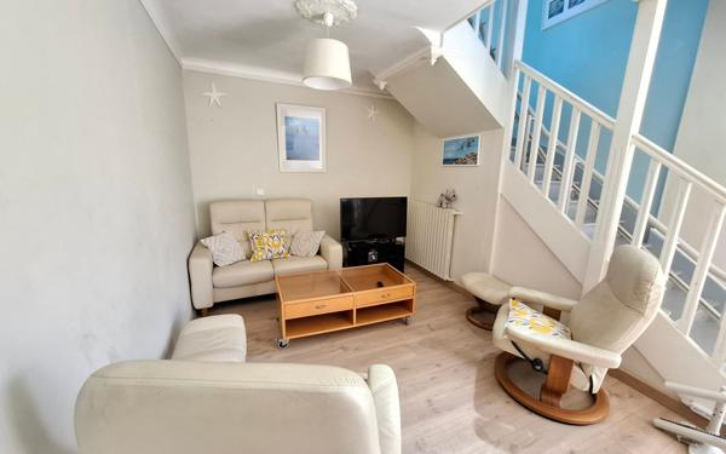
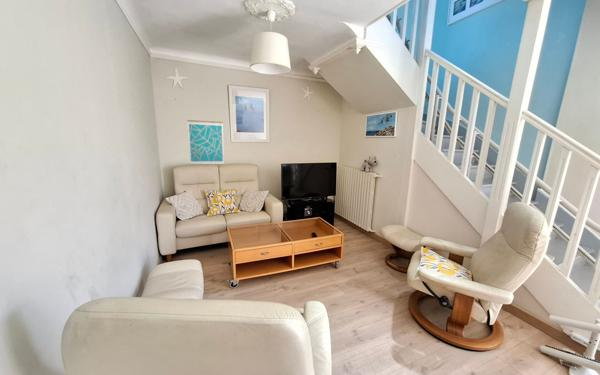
+ wall art (206, 143)
